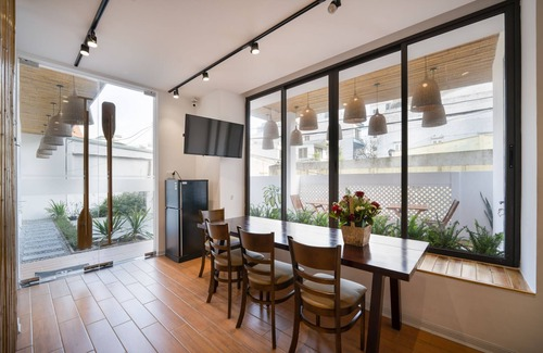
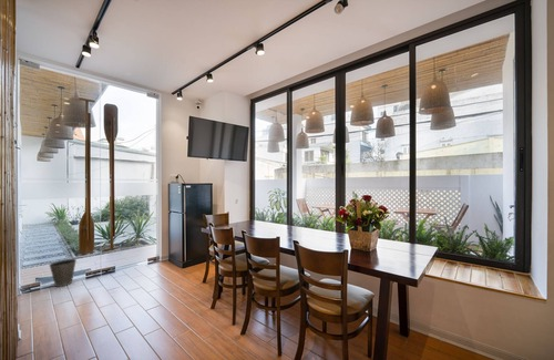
+ waste basket (63, 272)
